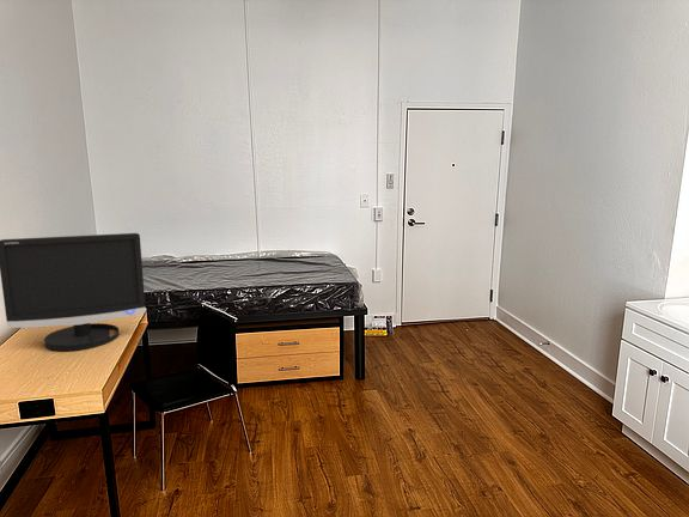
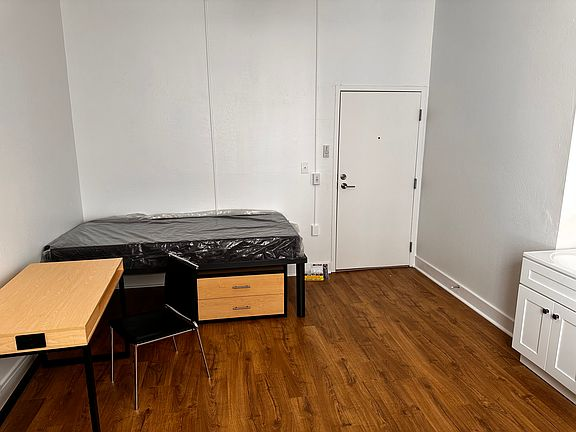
- monitor (78, 288)
